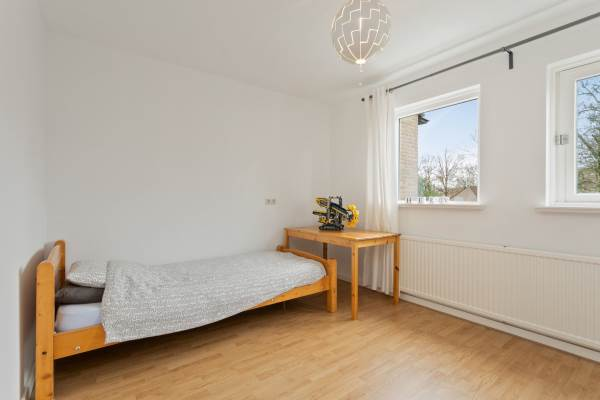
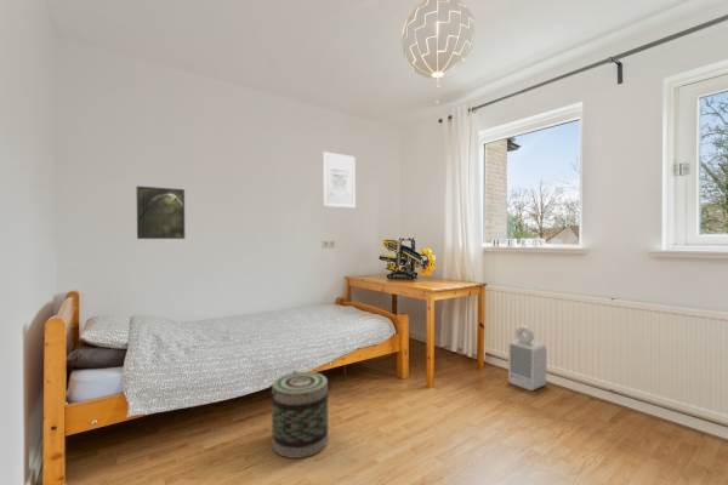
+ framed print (161, 213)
+ air purifier (527, 354)
+ wall art (339, 179)
+ basket (300, 409)
